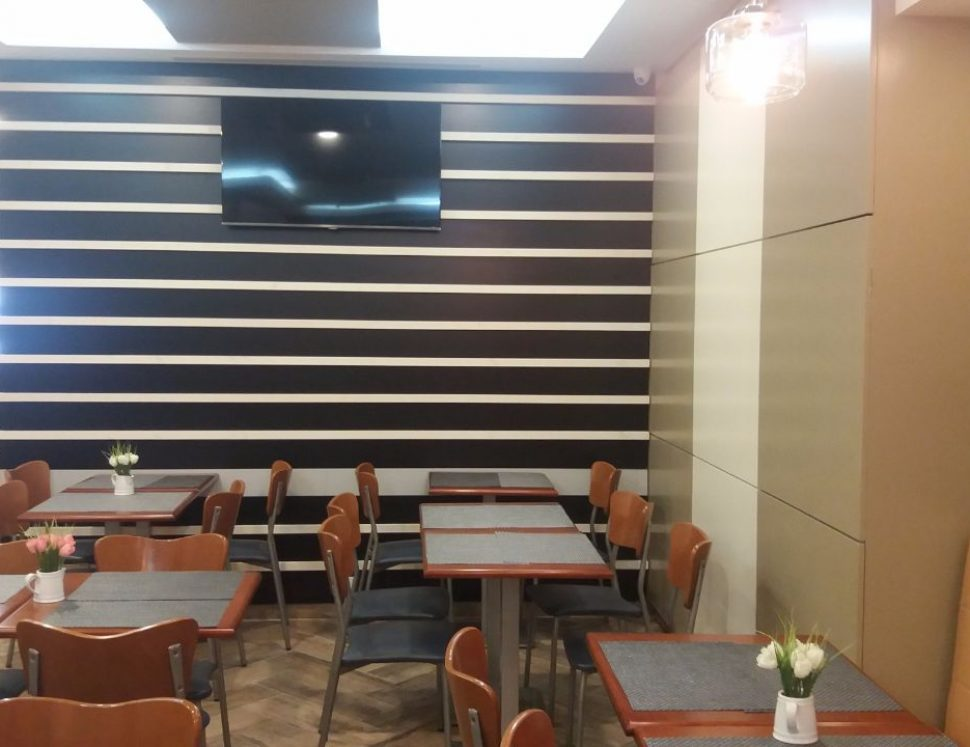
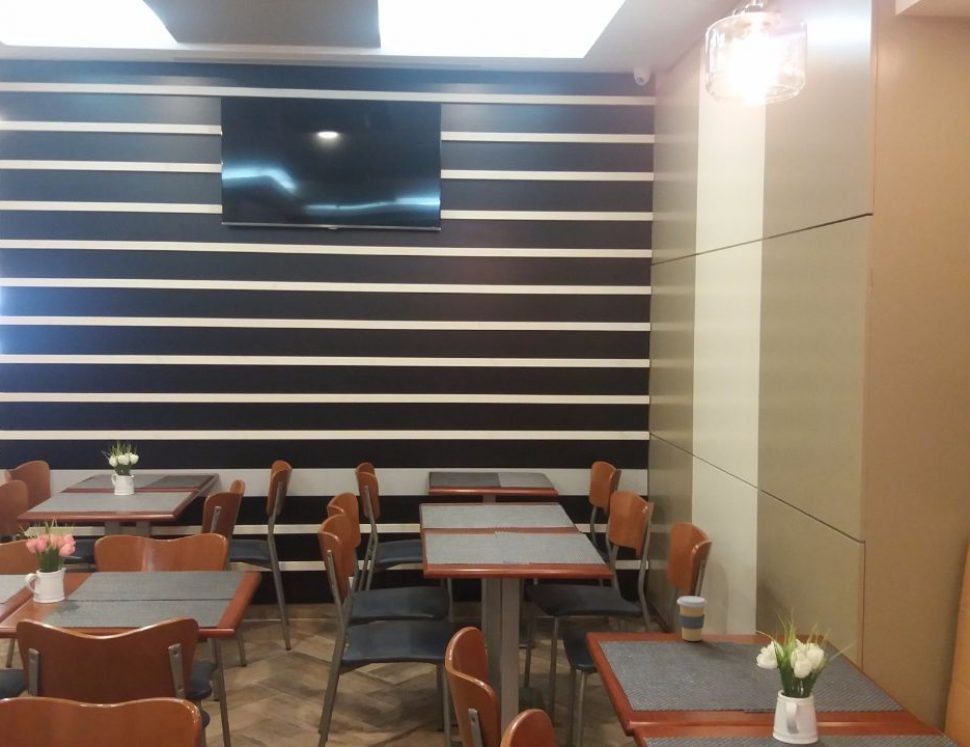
+ coffee cup (691, 618)
